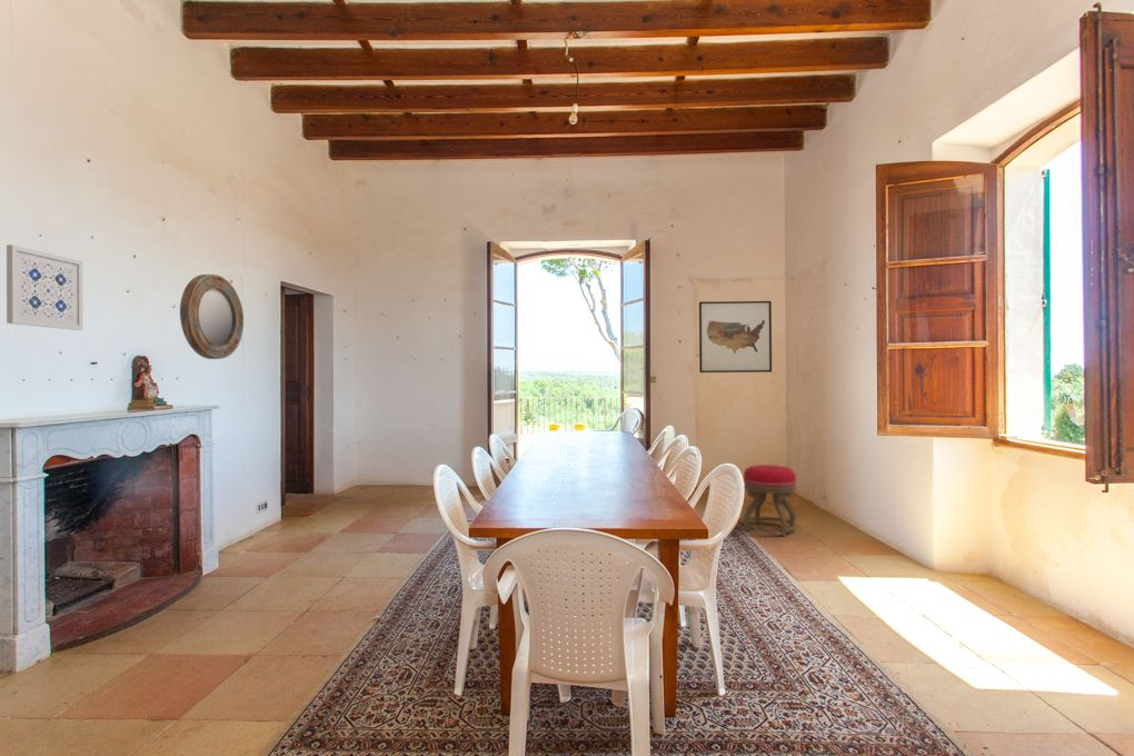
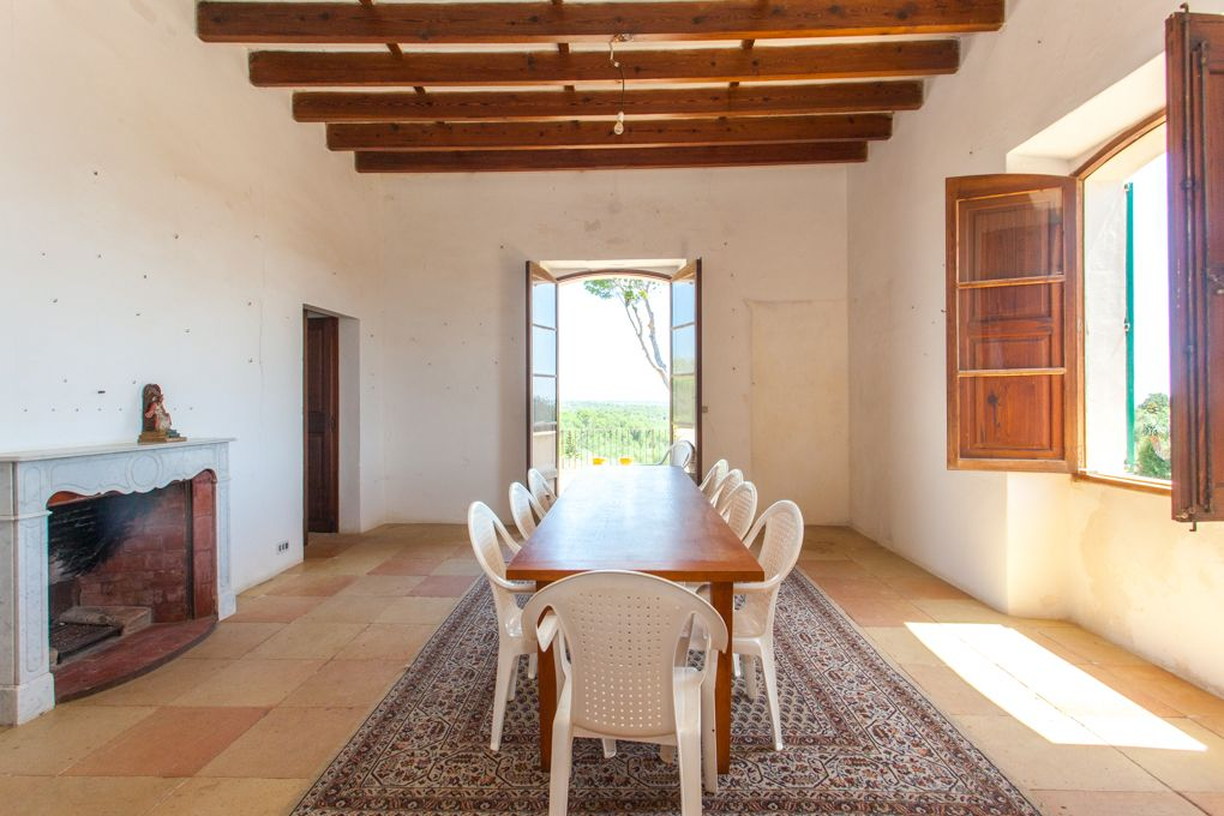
- wall art (735, 337)
- wall art (47, 290)
- stool (773, 498)
- home mirror (213, 317)
